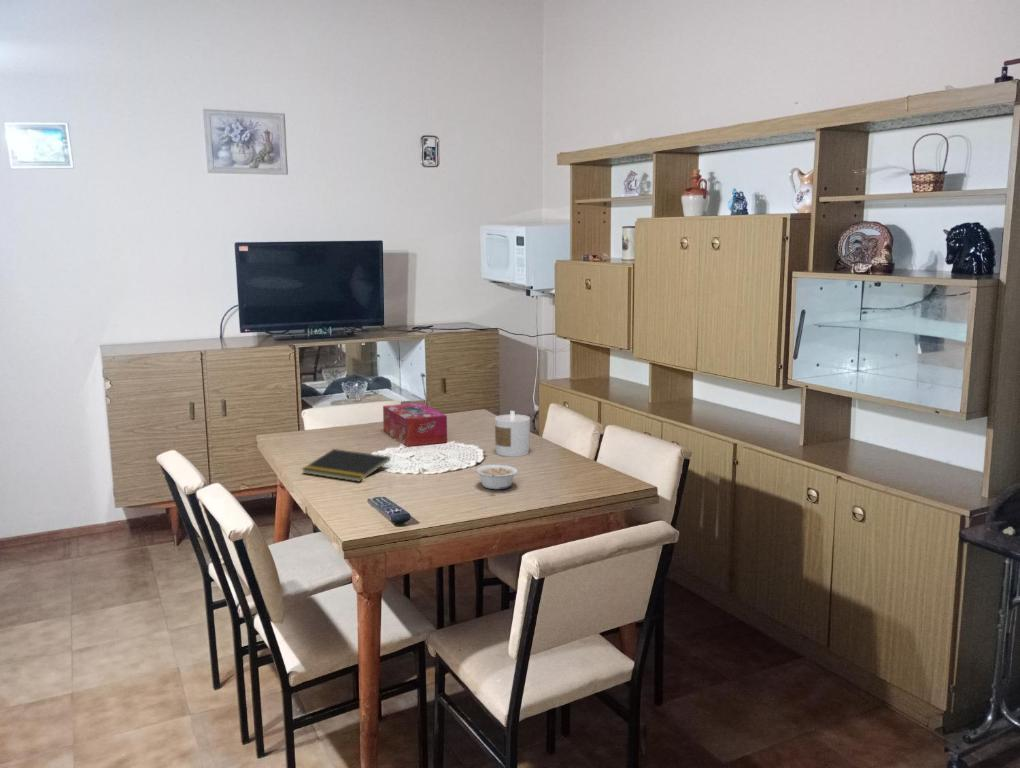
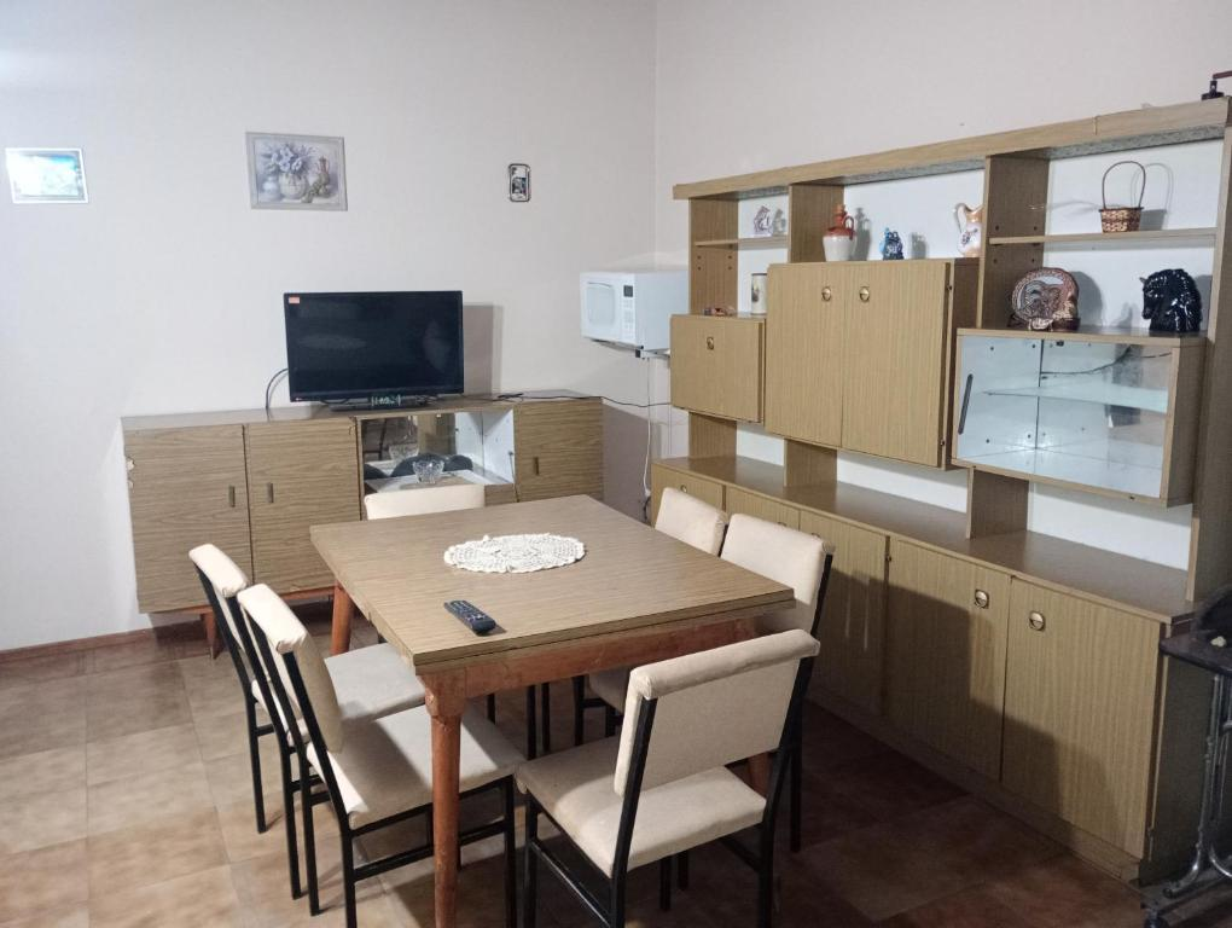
- legume (497, 476)
- notepad (346, 464)
- candle (512, 432)
- tissue box (414, 423)
